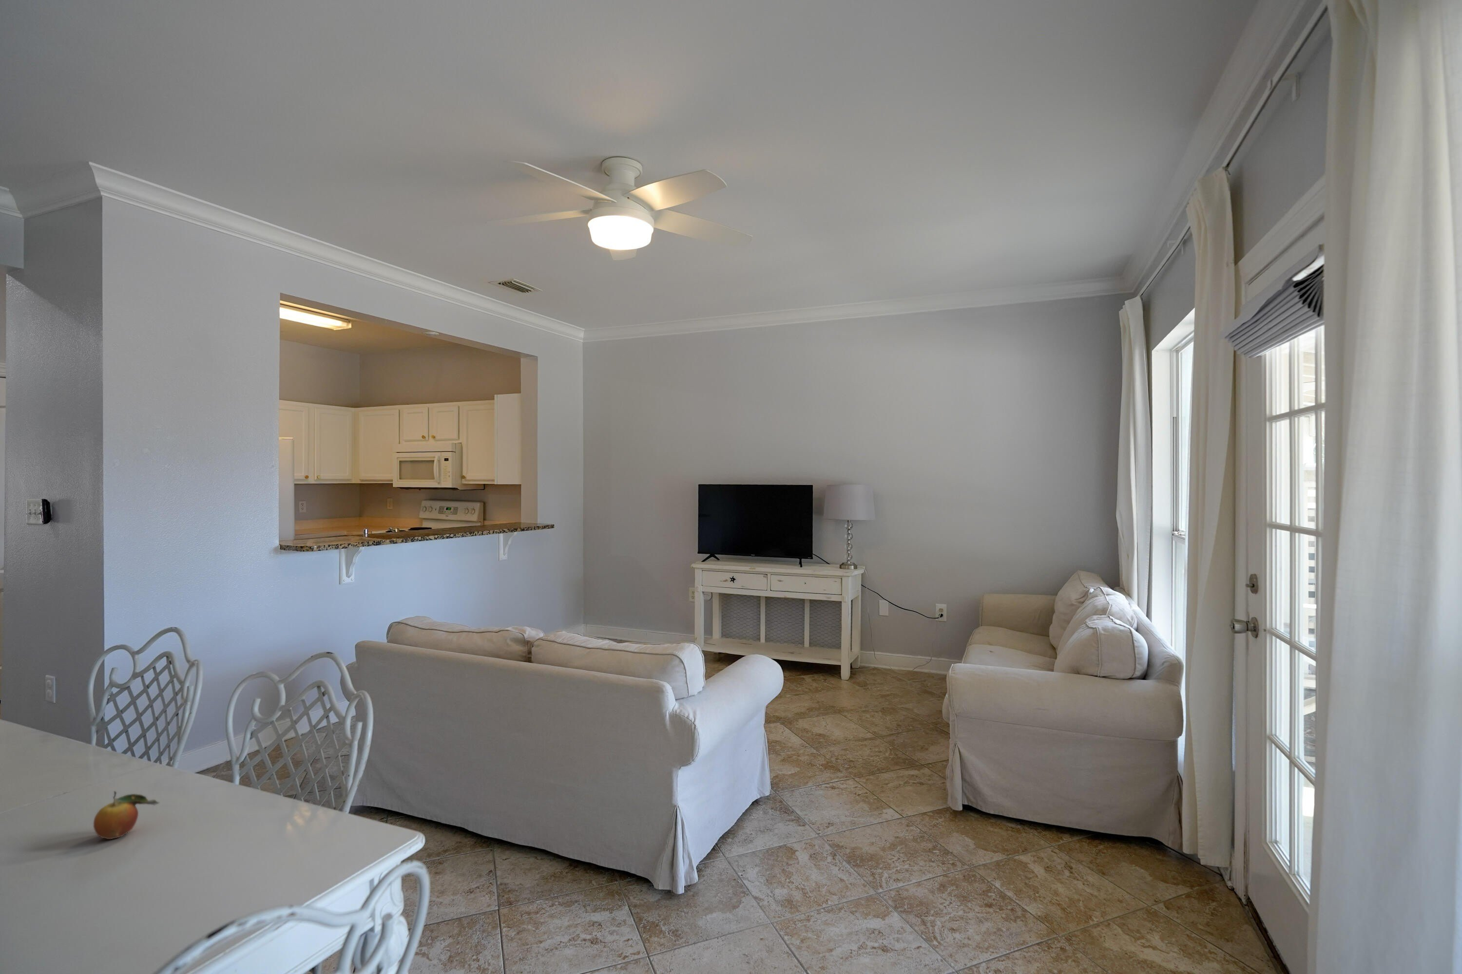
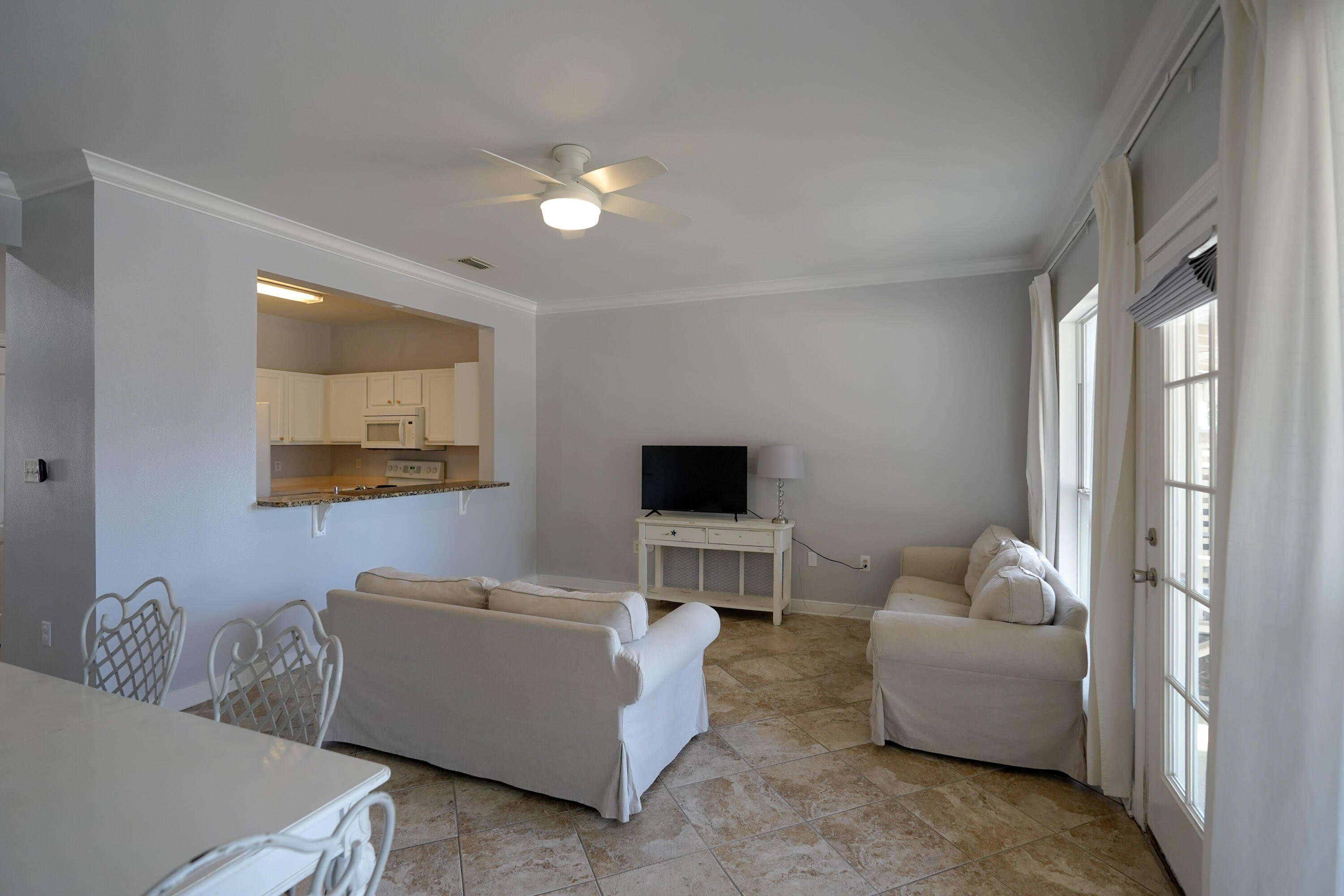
- fruit (128, 809)
